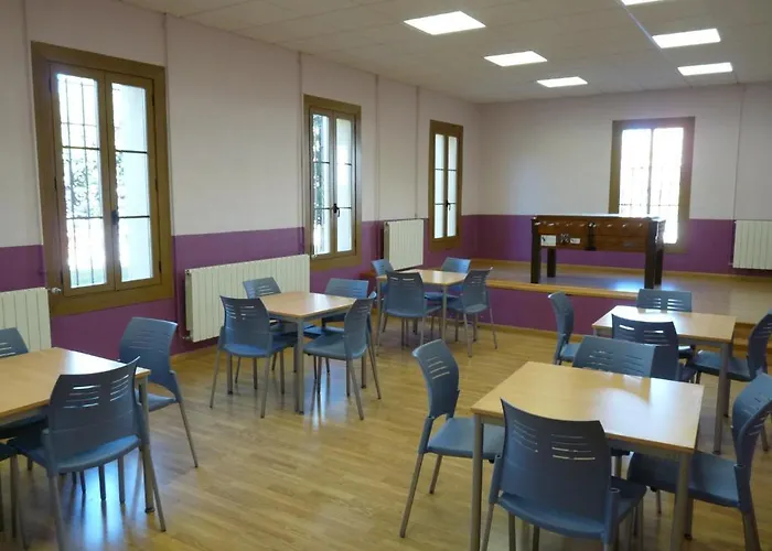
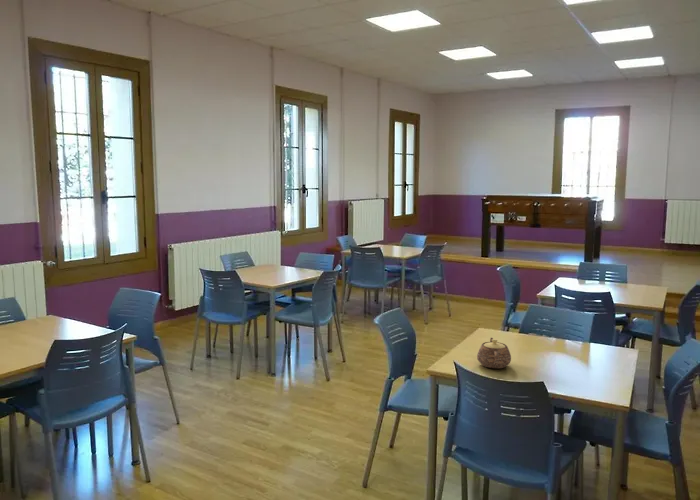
+ teapot (493, 351)
